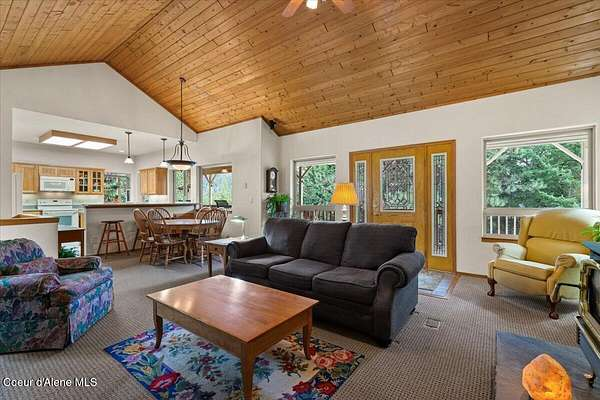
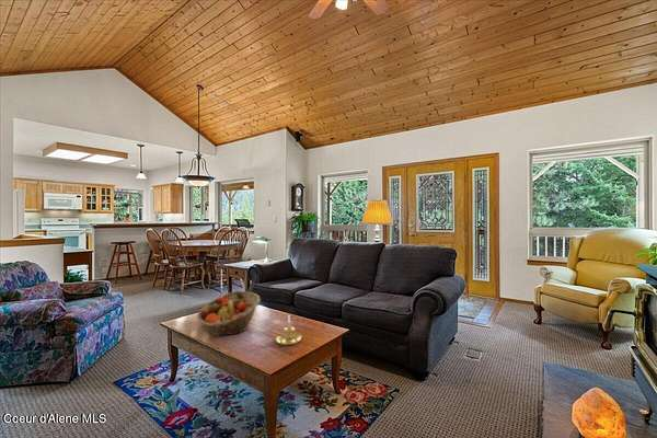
+ candle holder (287, 327)
+ fruit basket (229, 311)
